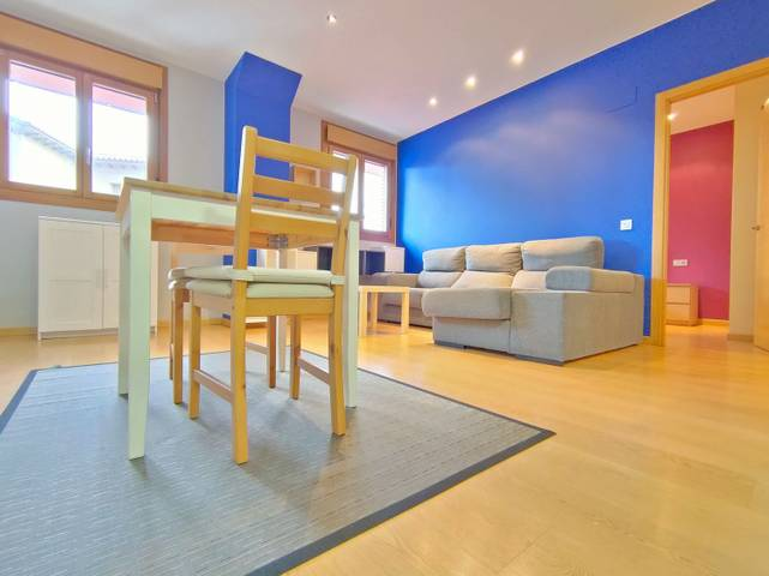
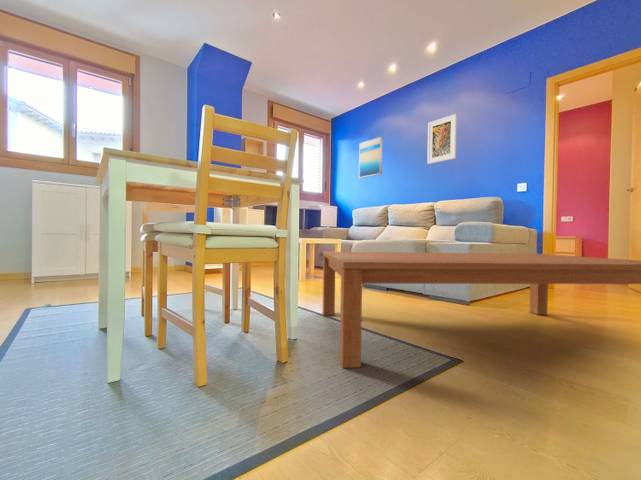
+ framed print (441, 139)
+ coffee table (470, 283)
+ wall art (370, 158)
